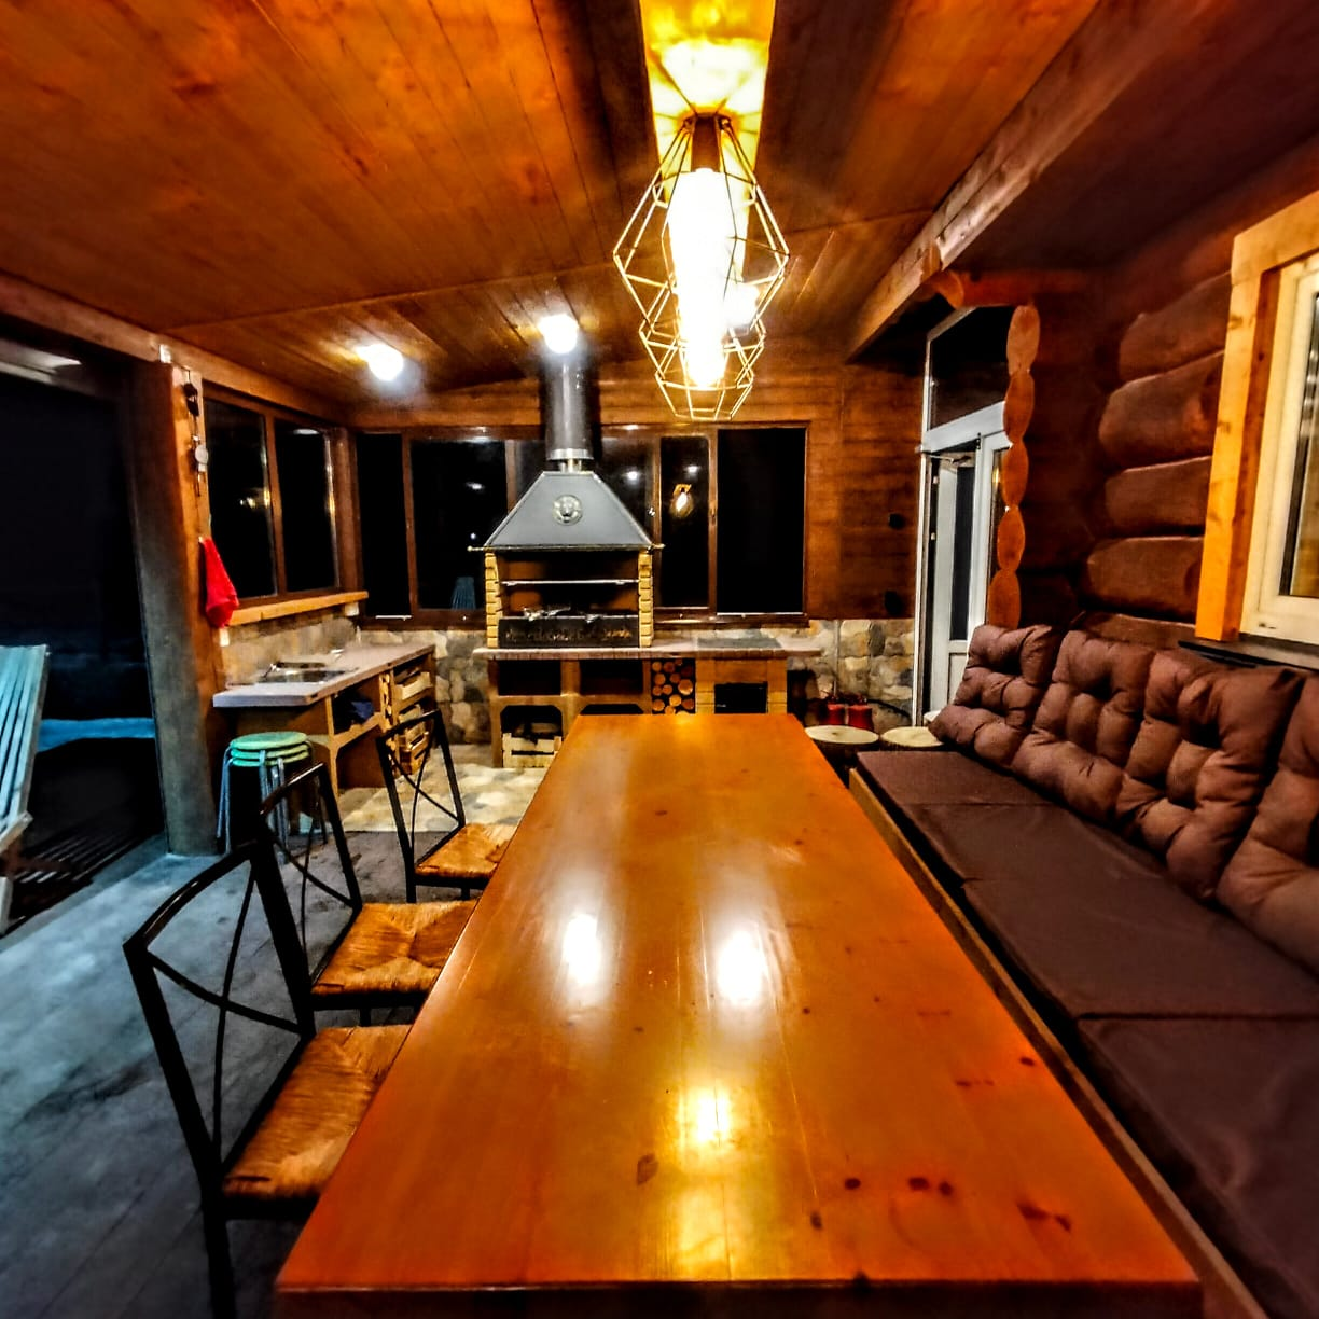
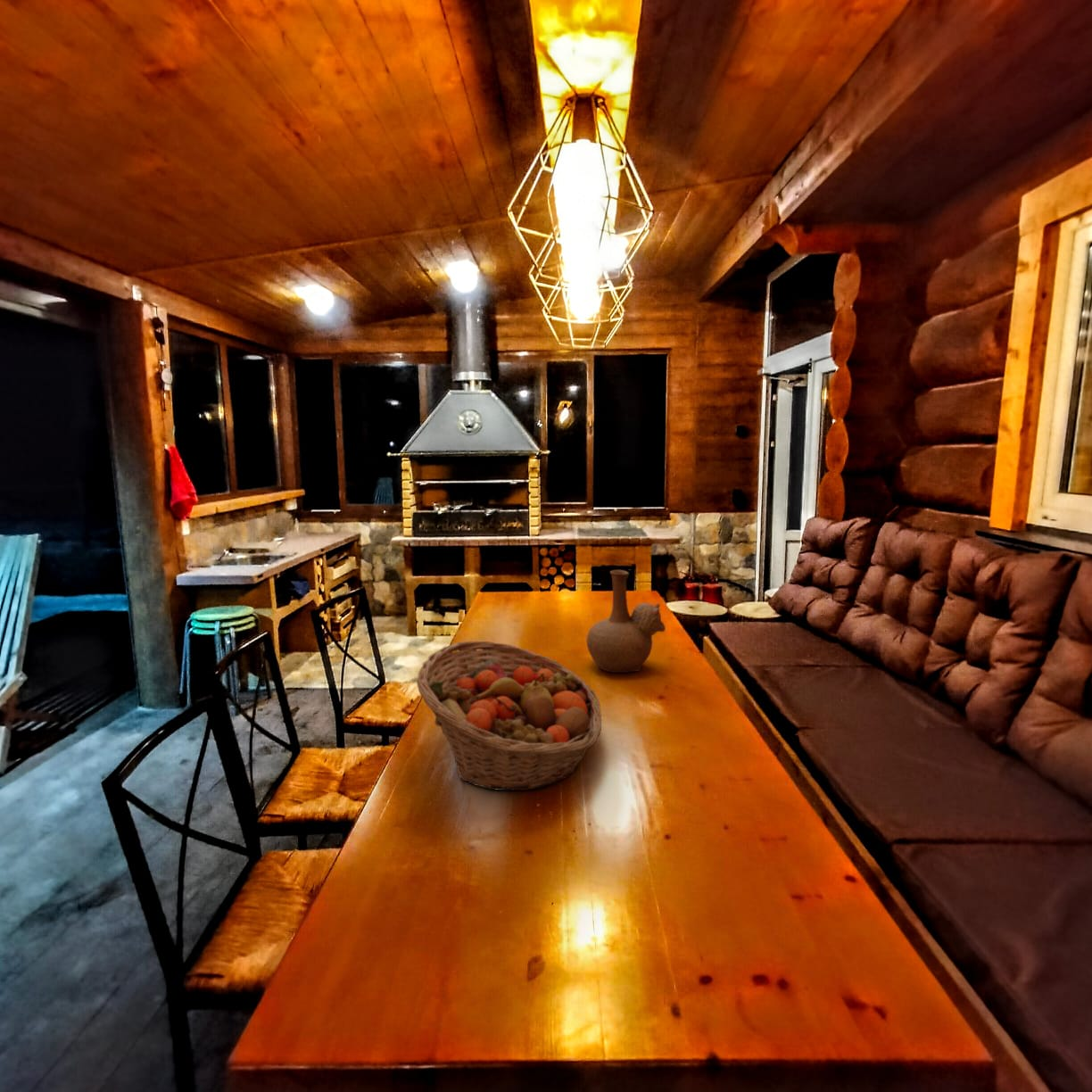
+ fruit basket (512, 706)
+ vase (625, 619)
